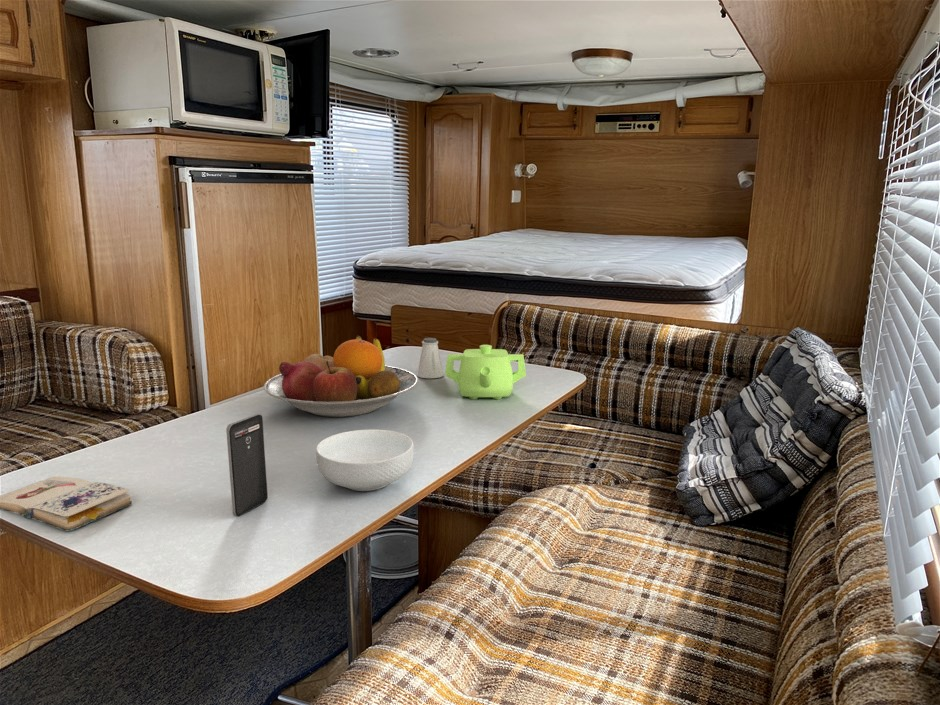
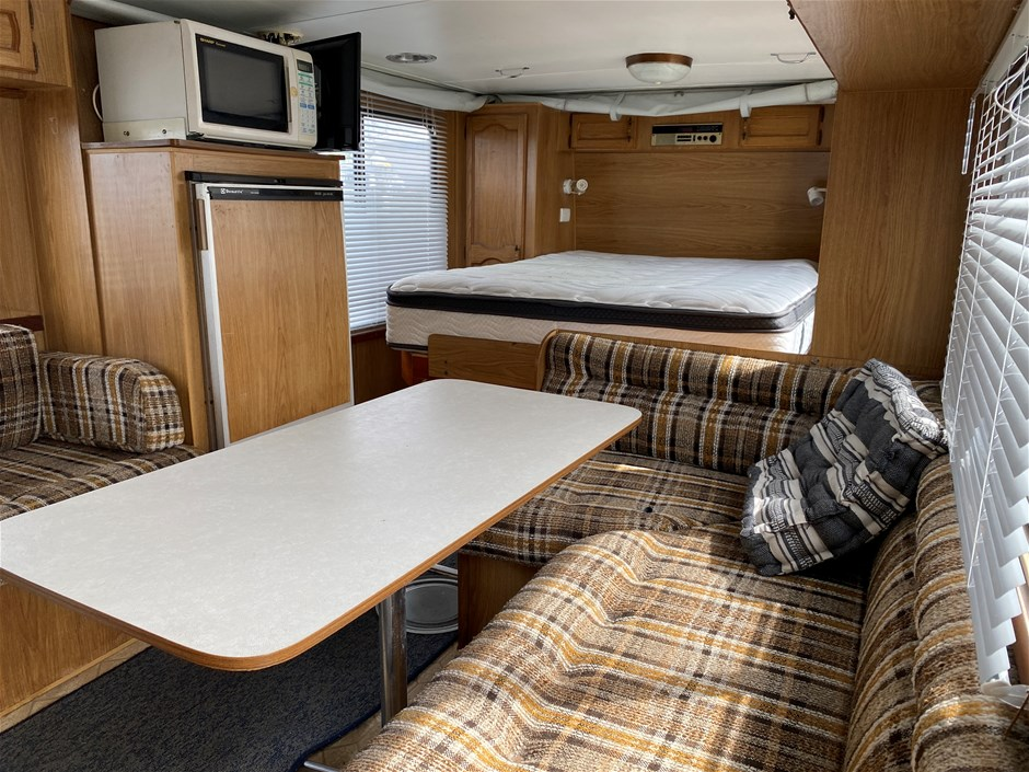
- paperback book (69, 498)
- teapot (485, 372)
- smartphone (248, 464)
- fruit bowl (342, 375)
- saltshaker (430, 357)
- cereal bowl (365, 463)
